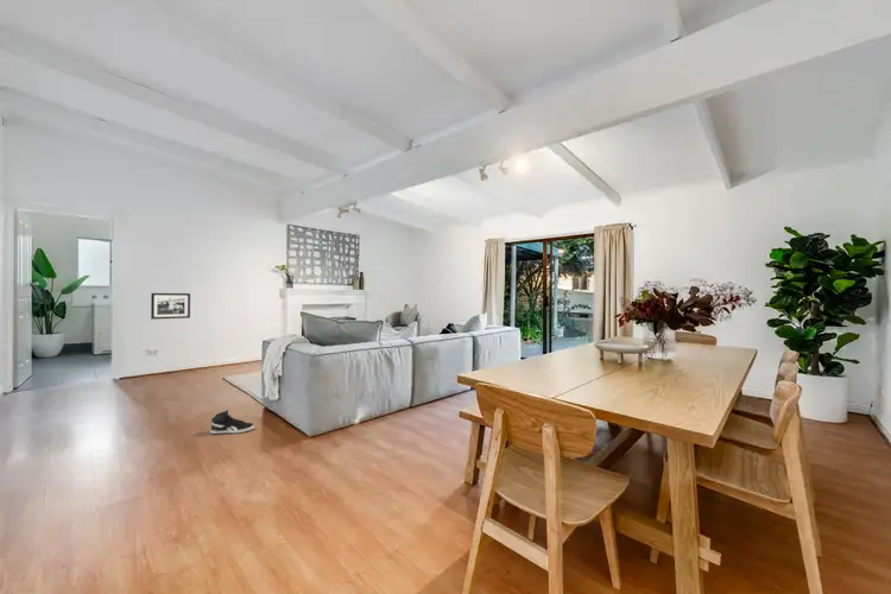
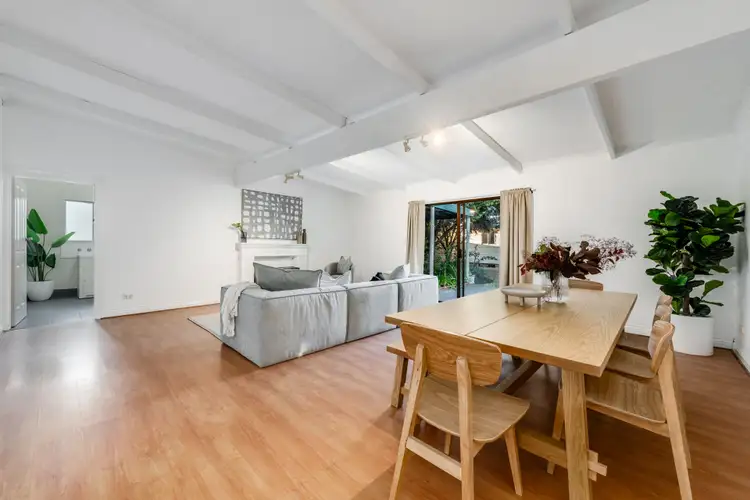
- picture frame (171, 305)
- sneaker (232, 421)
